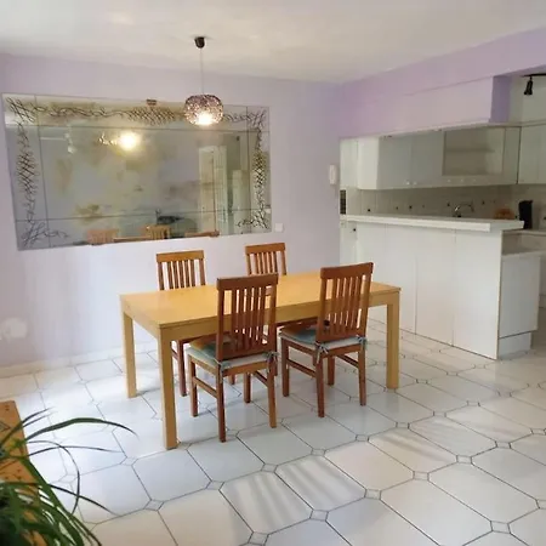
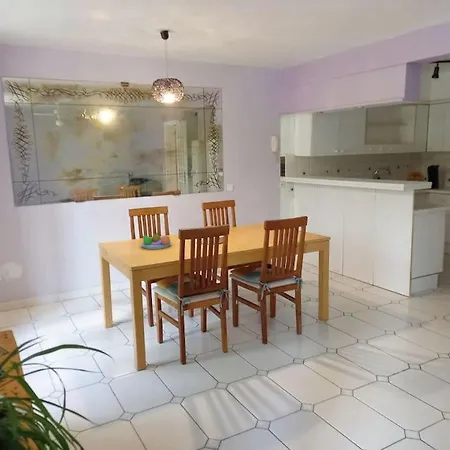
+ fruit bowl (155, 240)
